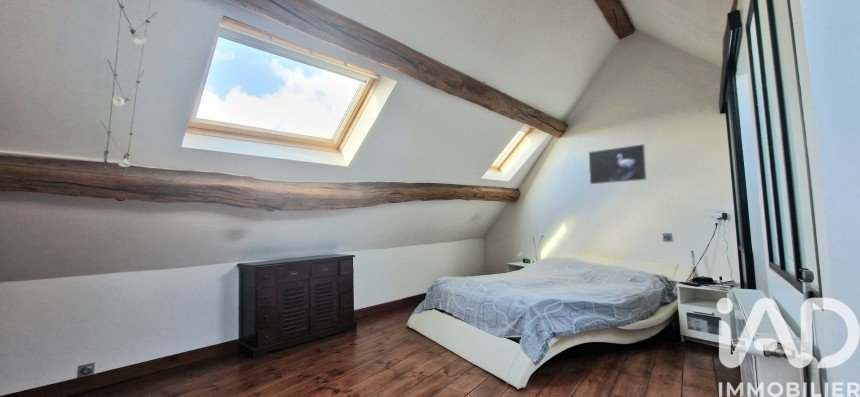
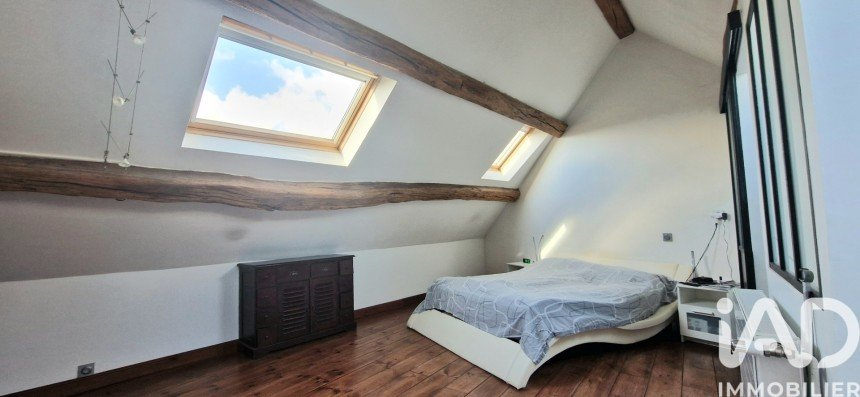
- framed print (616, 165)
